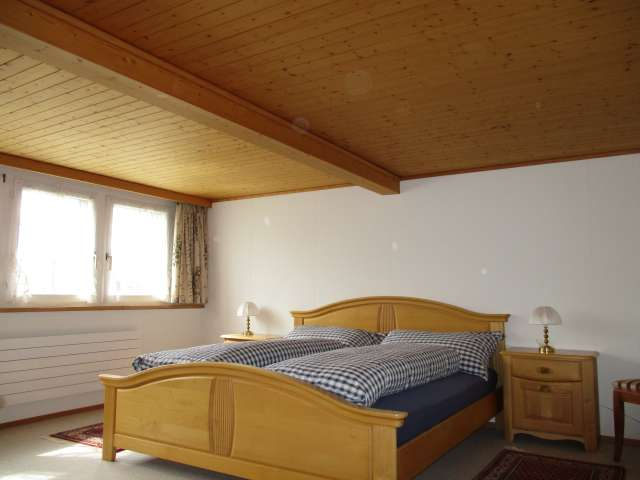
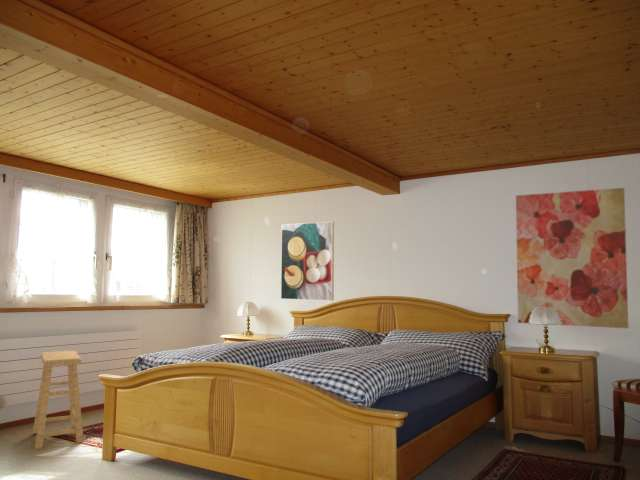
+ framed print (306, 261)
+ stool (58, 394)
+ wall art (569, 258)
